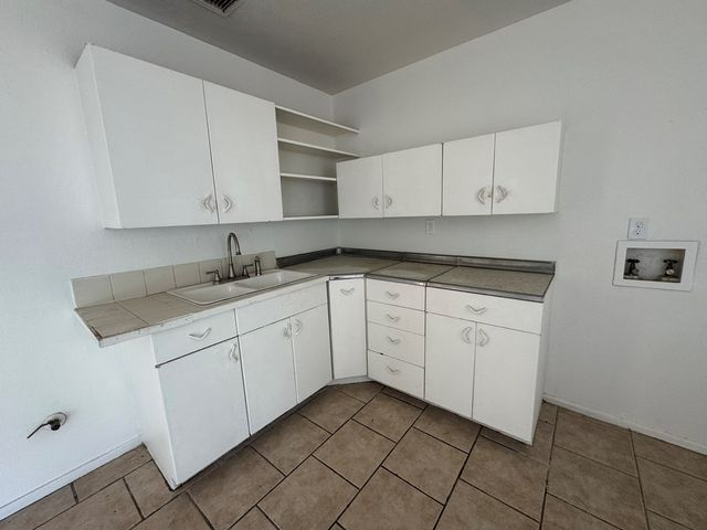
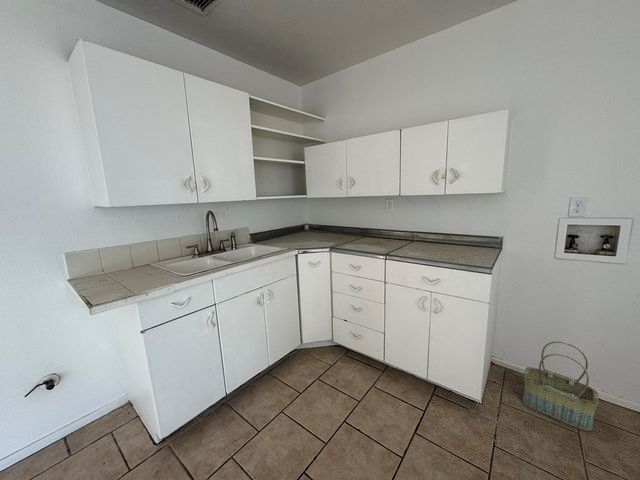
+ basket (559, 379)
